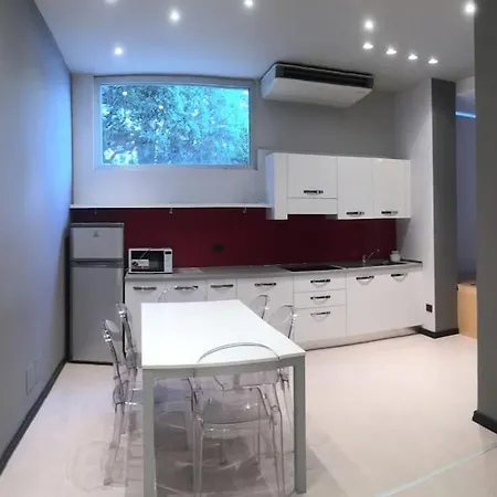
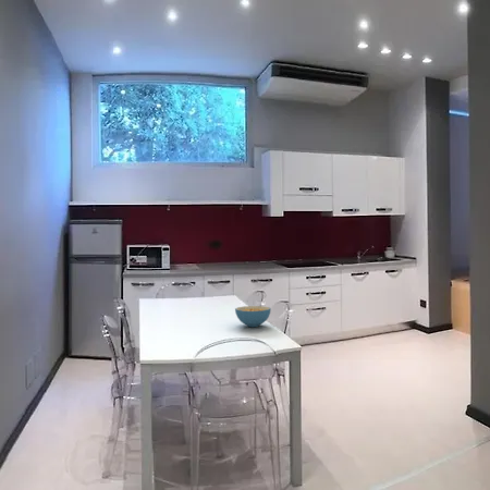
+ cereal bowl (253, 317)
